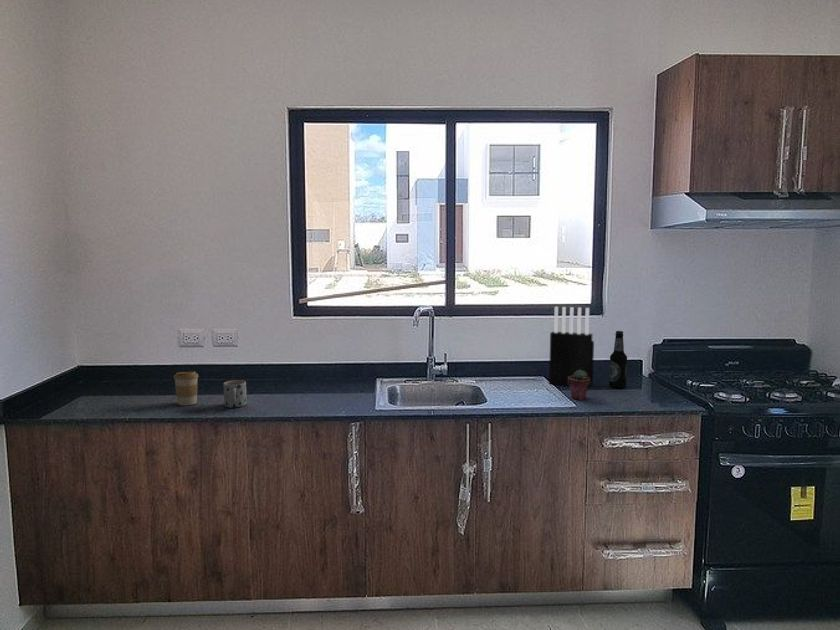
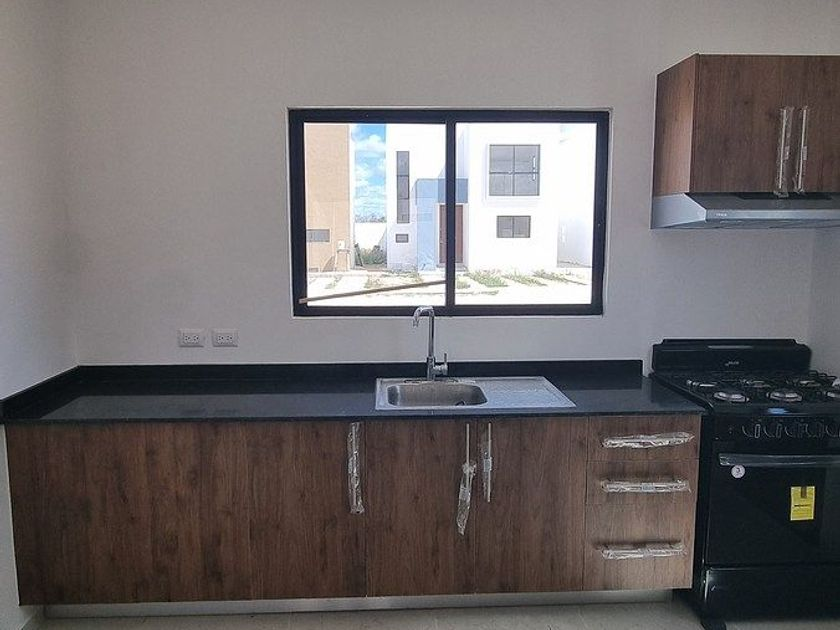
- bottle (618, 359)
- mug (235, 394)
- potted succulent (578, 383)
- knife block (572, 344)
- coffee cup (186, 387)
